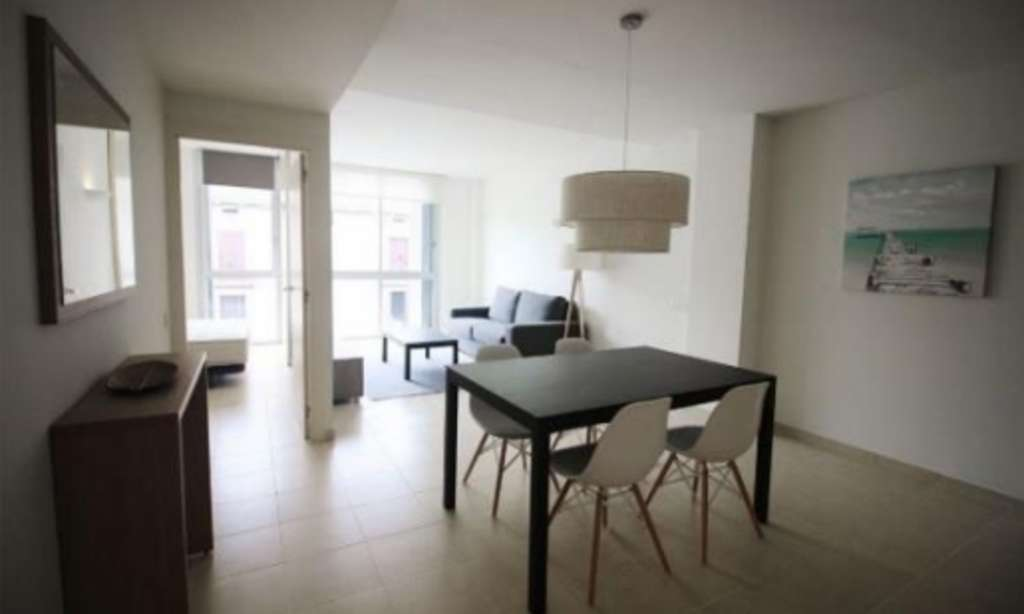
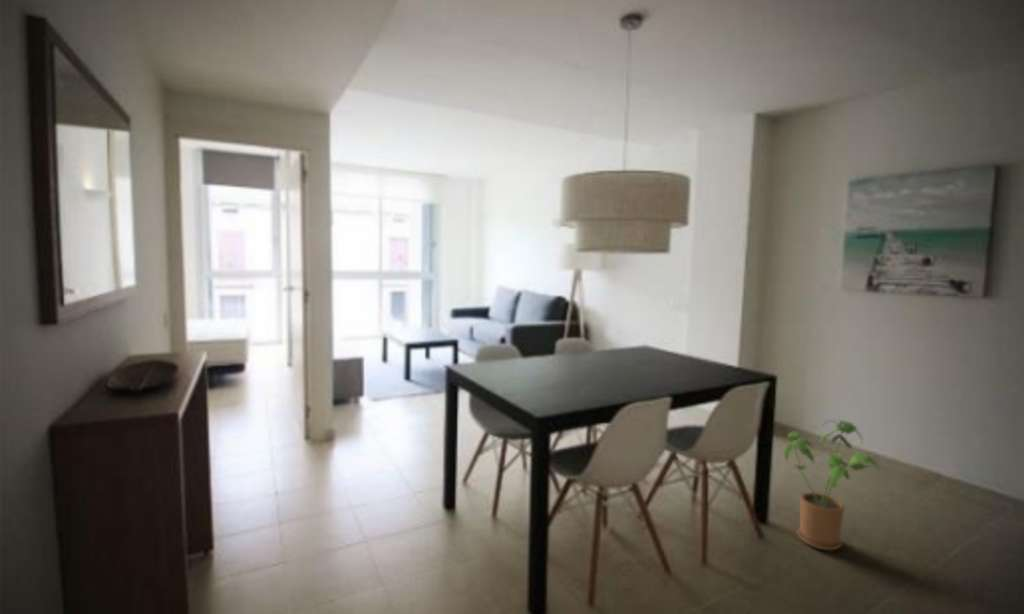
+ house plant (830, 483)
